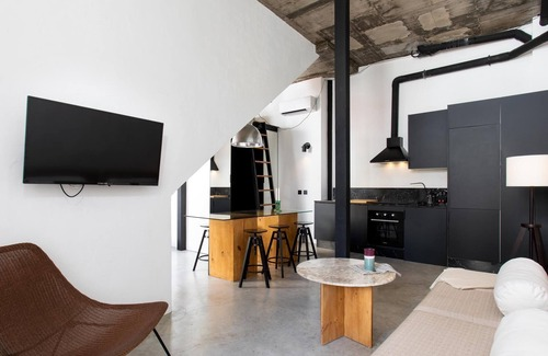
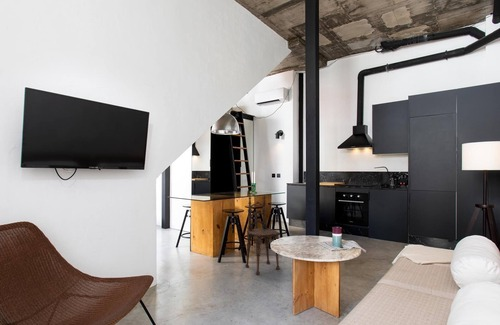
+ dining chair (262, 232)
